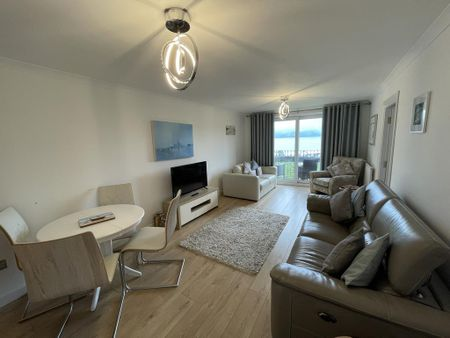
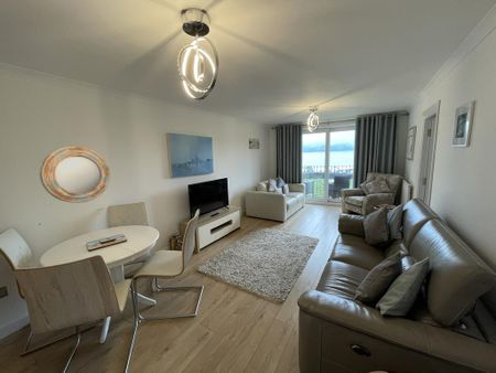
+ home mirror (78, 174)
